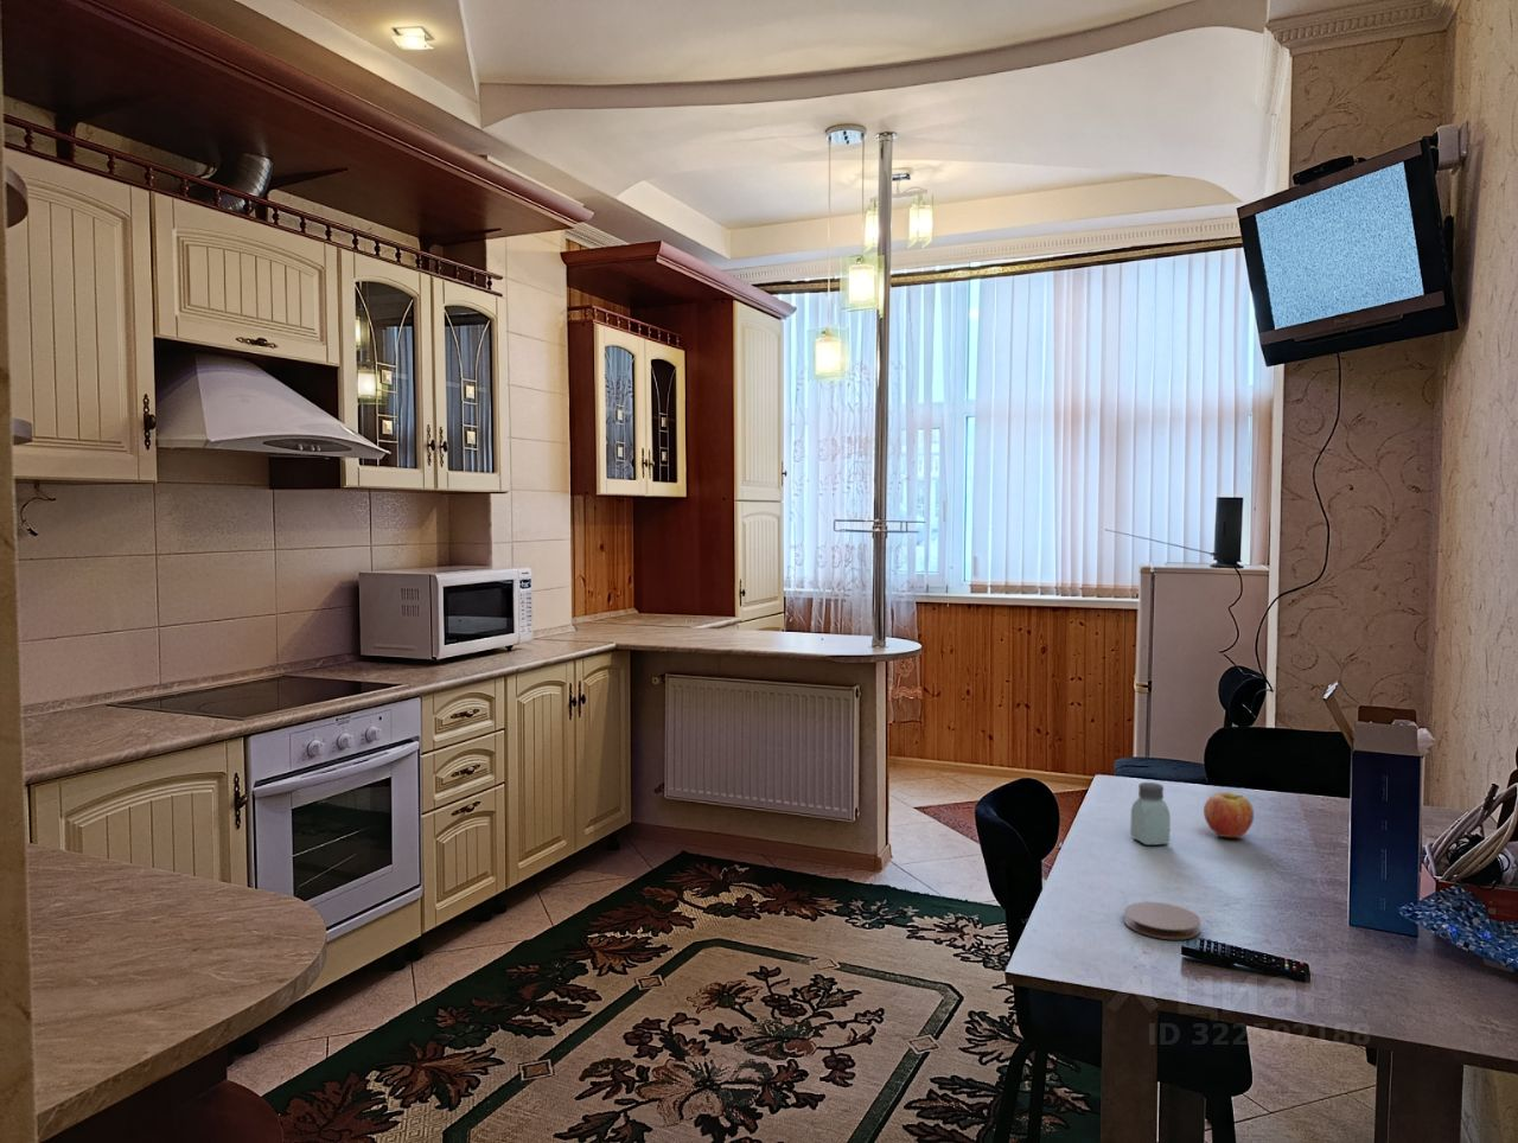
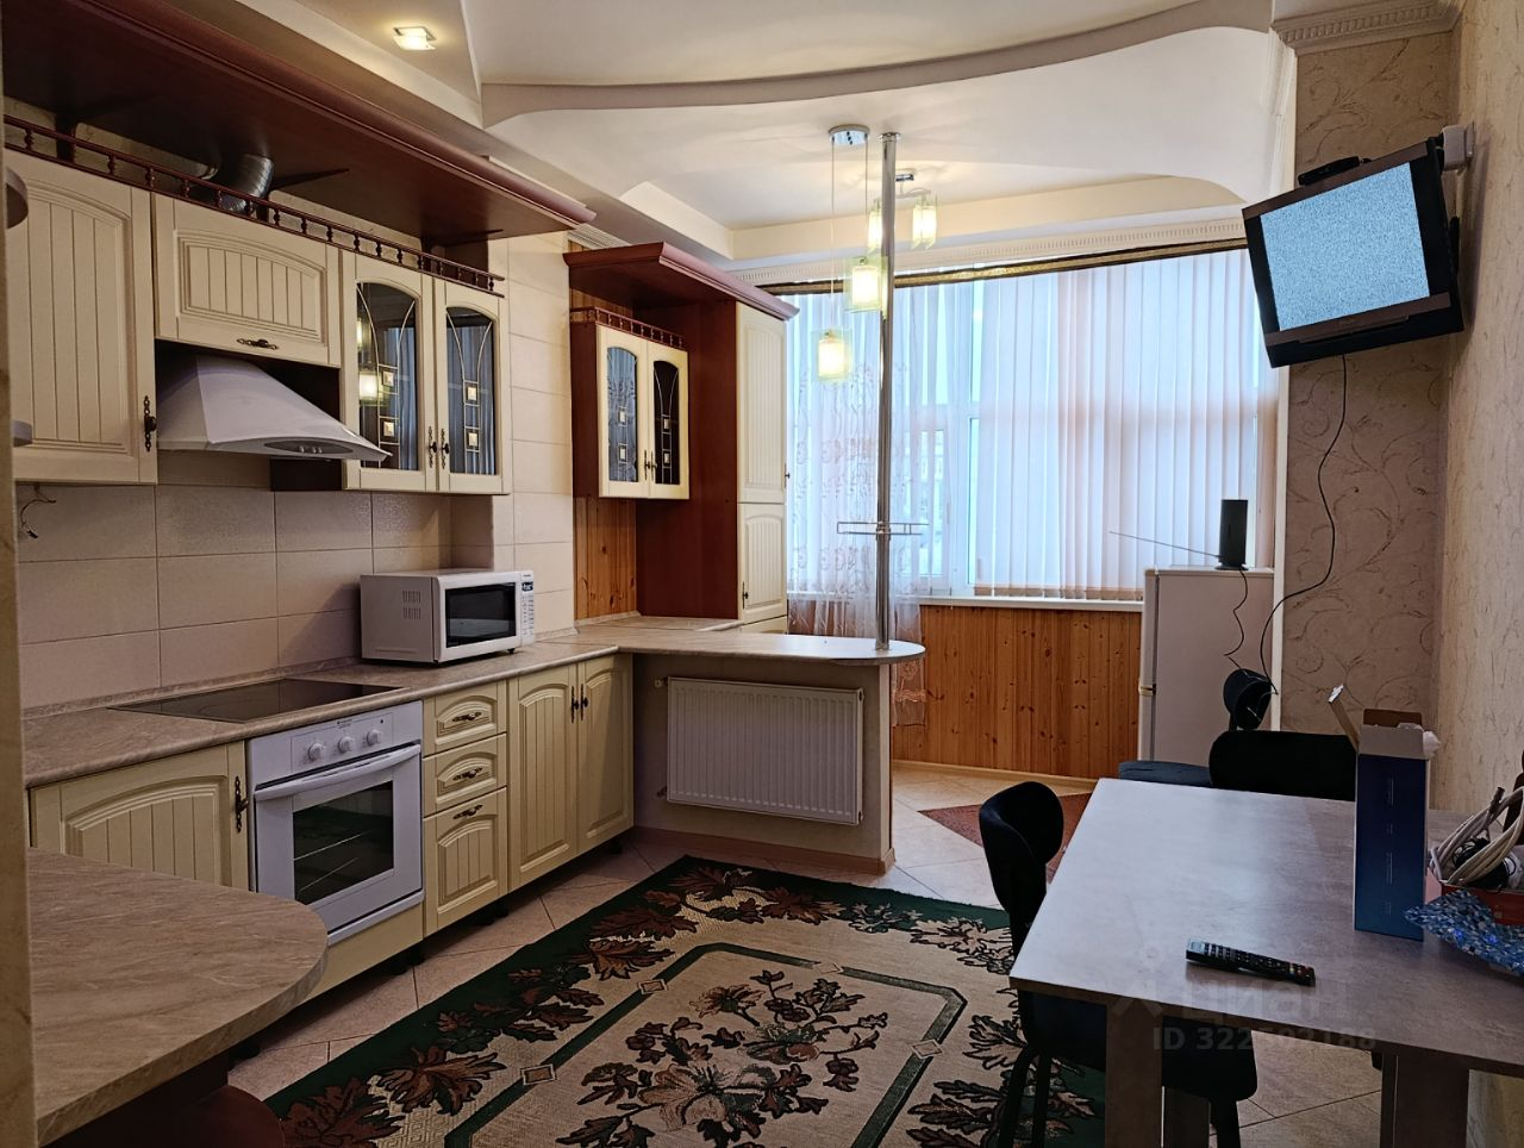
- coaster (1161, 920)
- saltshaker (1151, 812)
- fruit (1229, 813)
